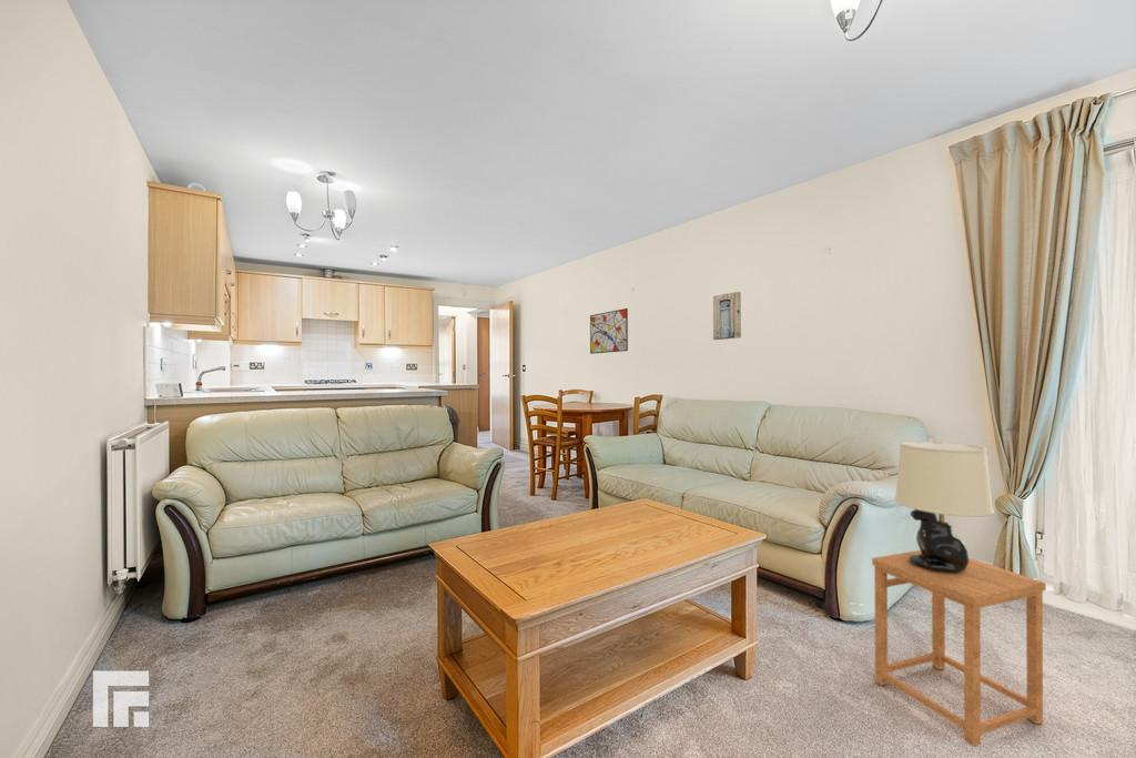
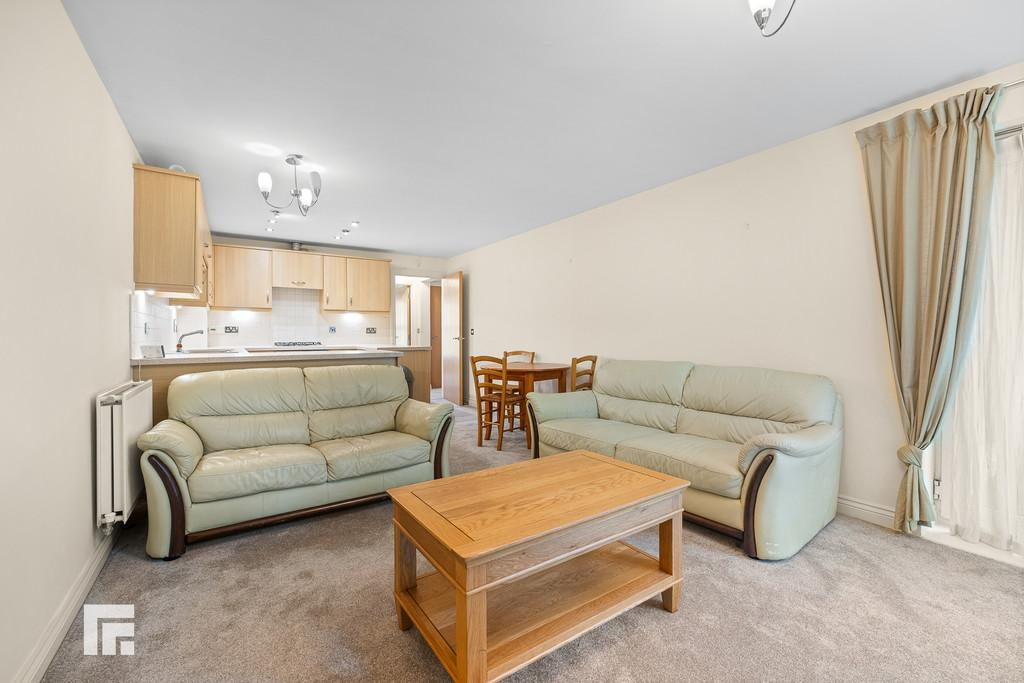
- wall art (608, 332)
- wall art (727, 316)
- side table (944, 635)
- table lamp (941, 505)
